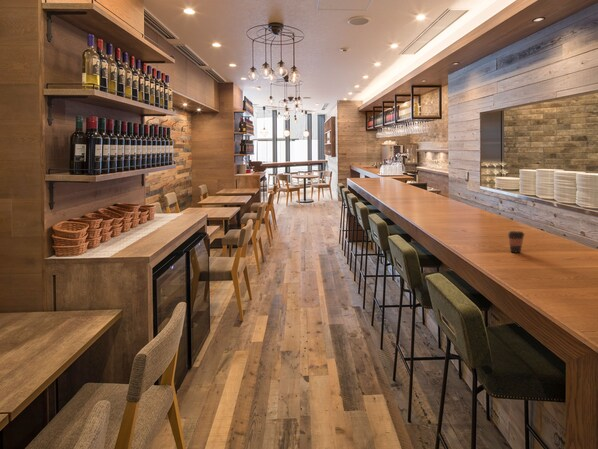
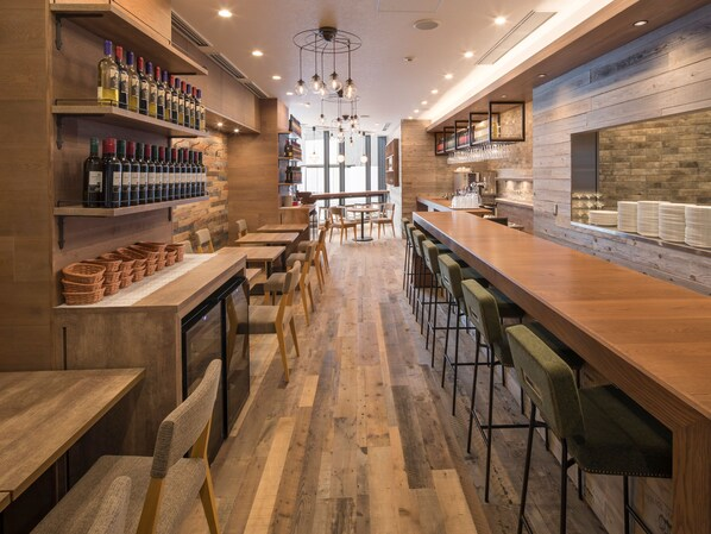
- coffee cup (515, 241)
